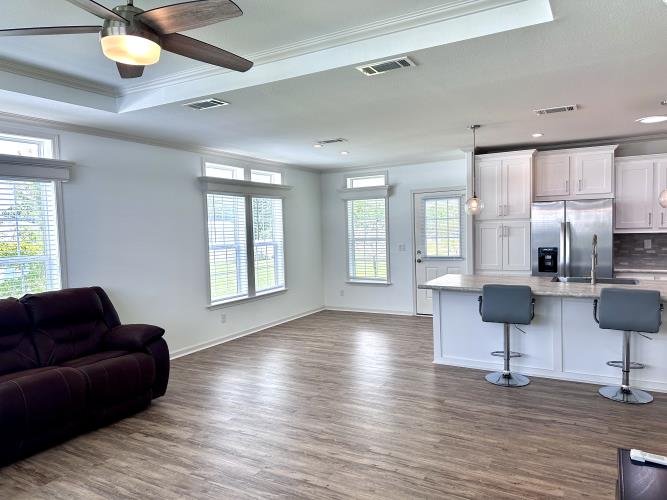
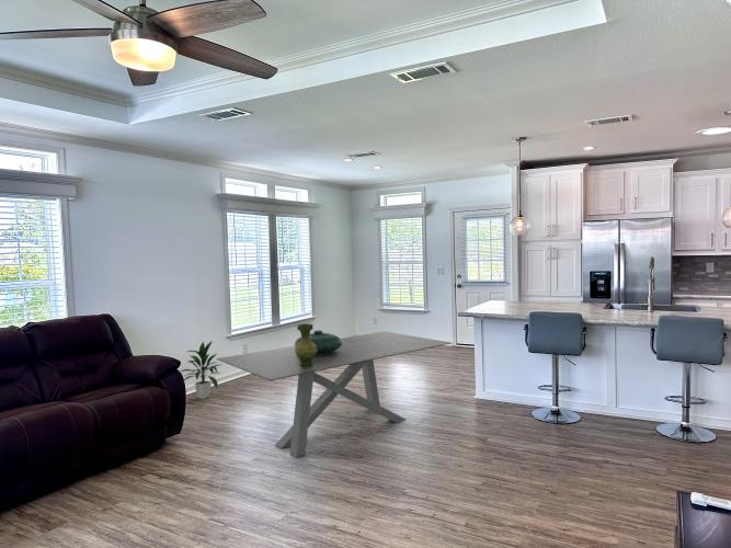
+ decorative bowl (318, 341)
+ indoor plant (203, 369)
+ vase (305, 344)
+ dining table (341, 390)
